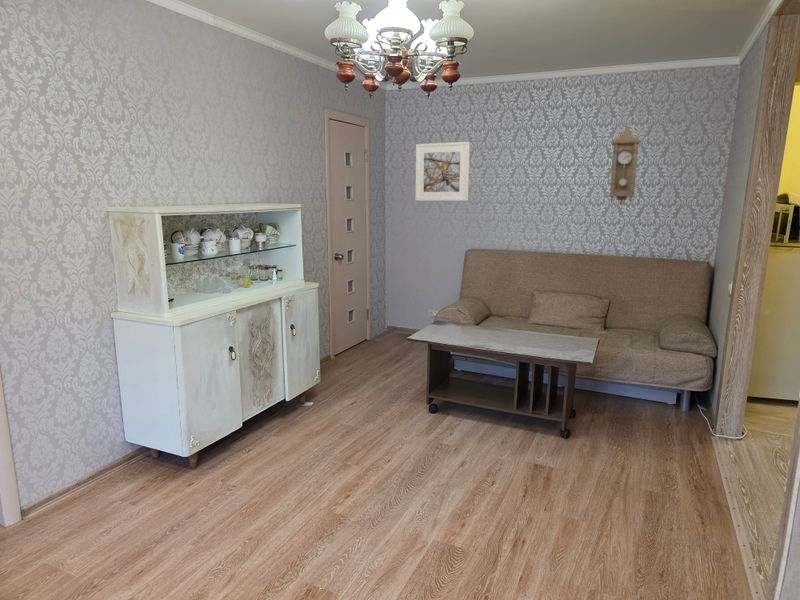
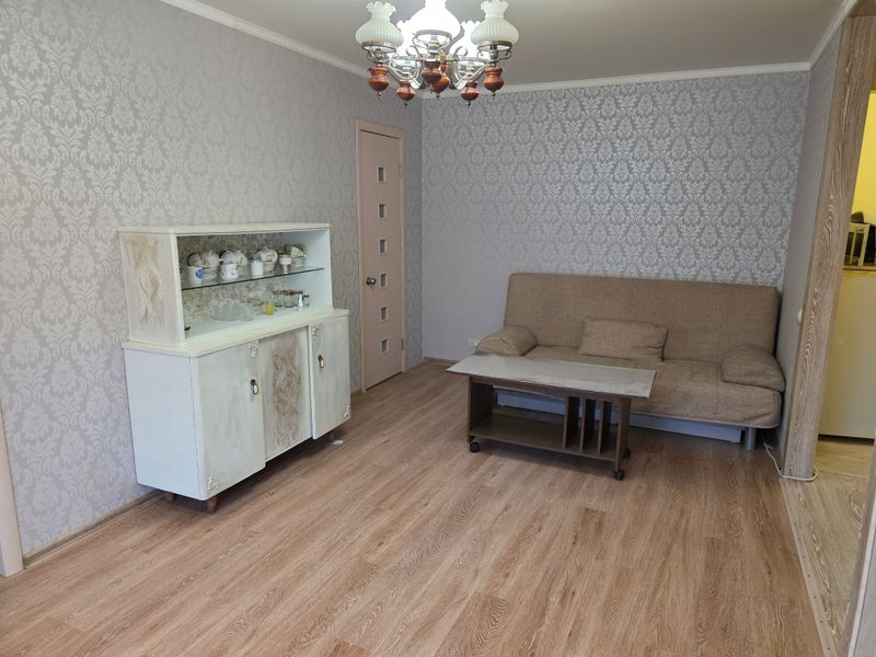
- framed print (441, 172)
- pendulum clock (624, 167)
